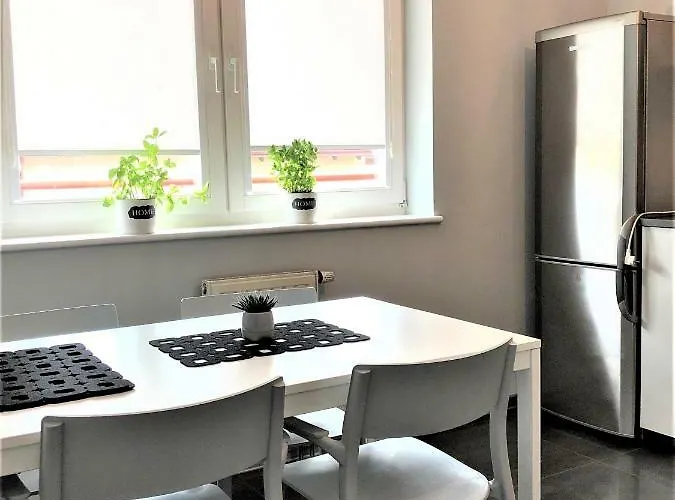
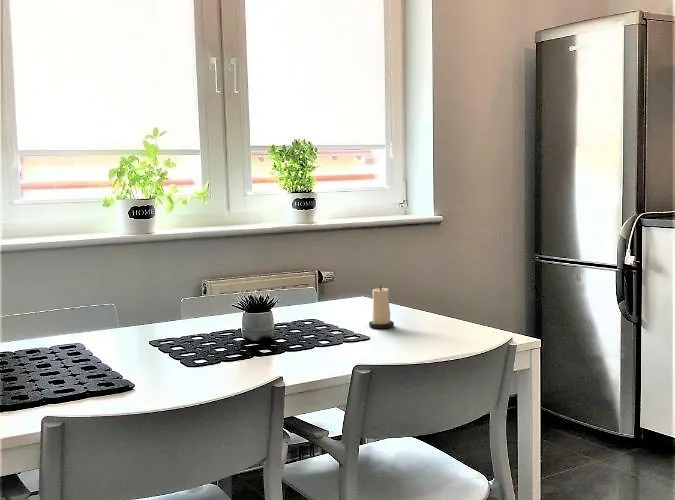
+ candle (381, 305)
